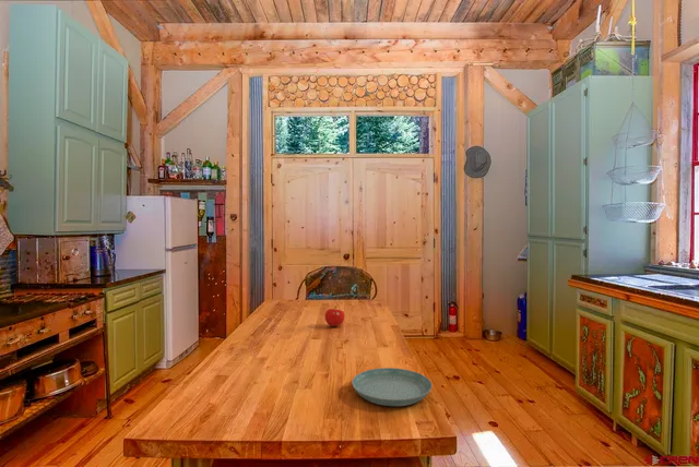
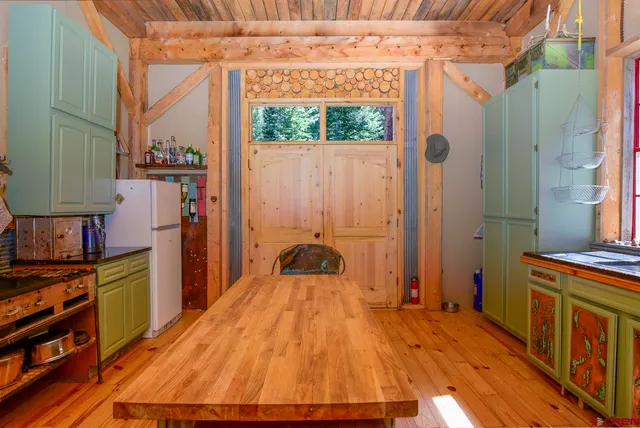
- saucer (391, 386)
- fruit (334, 315)
